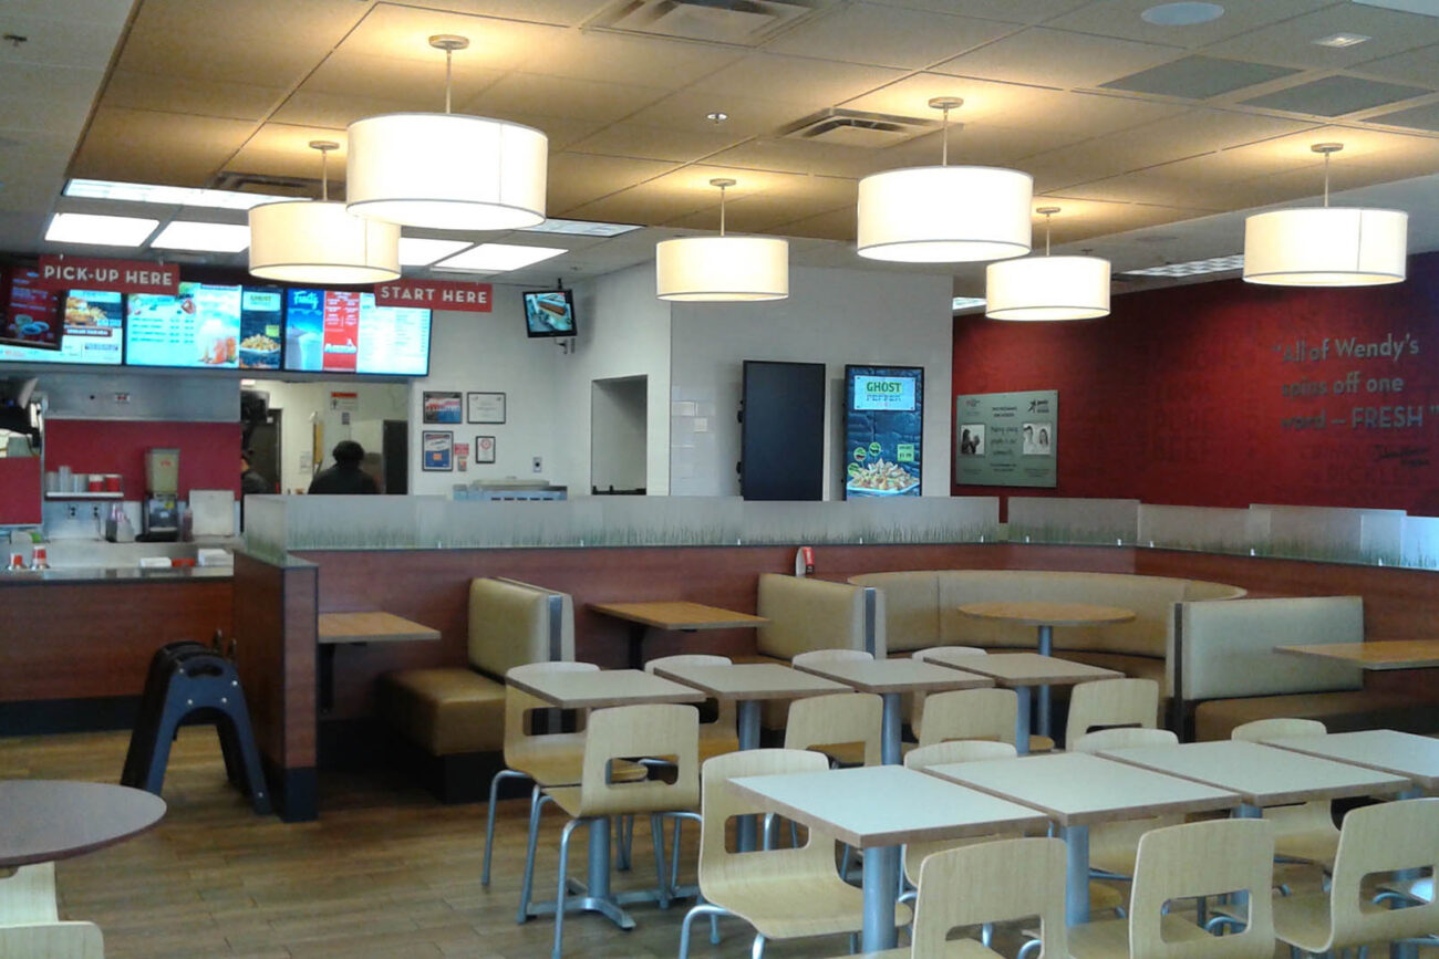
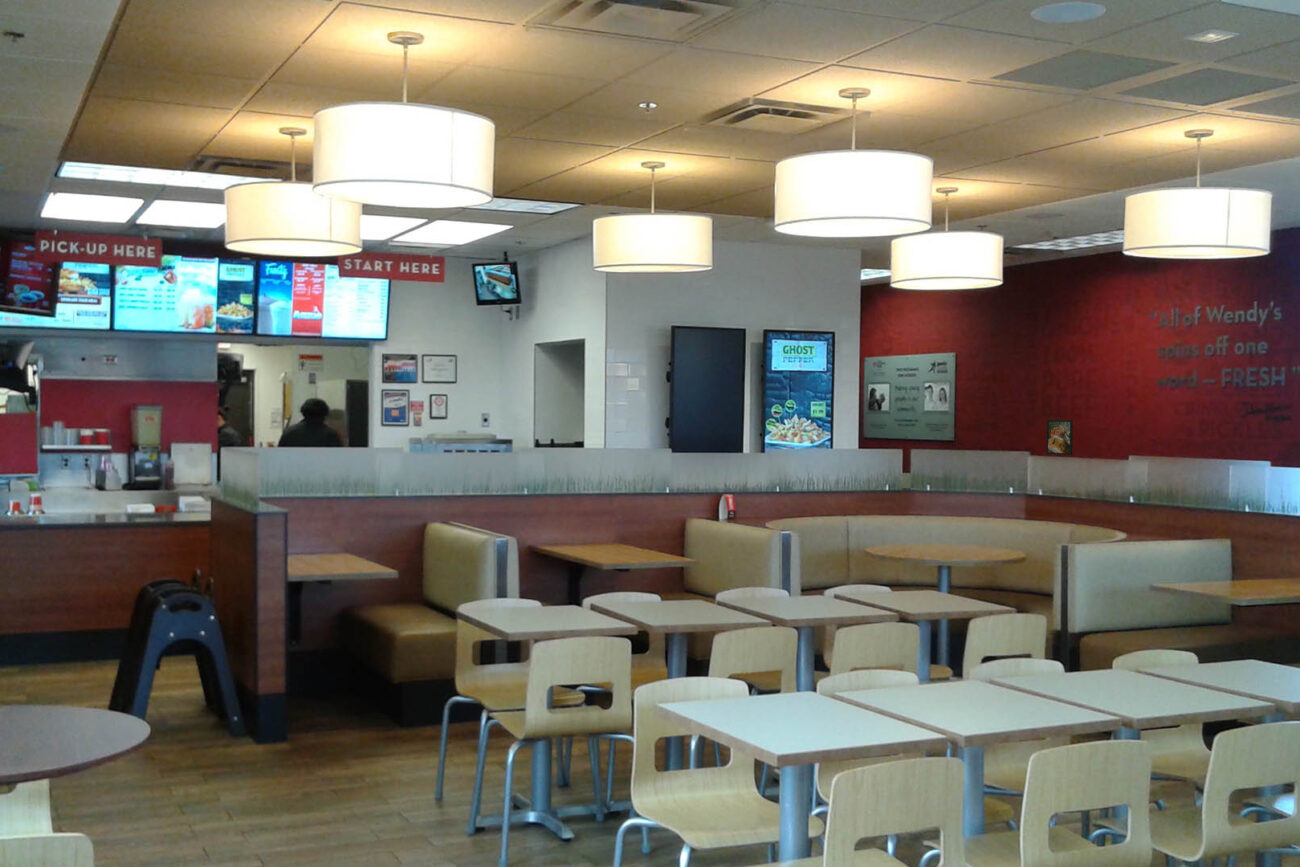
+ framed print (1059, 437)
